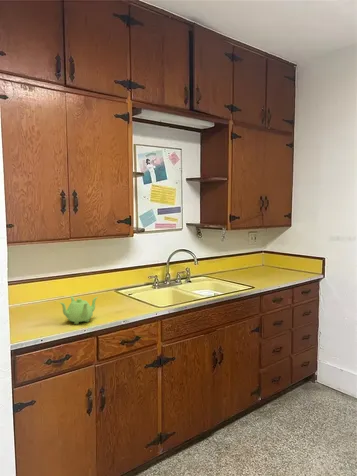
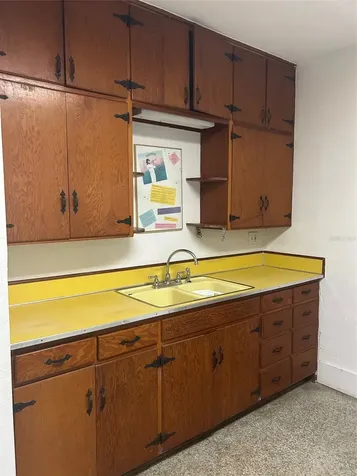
- teapot (79, 309)
